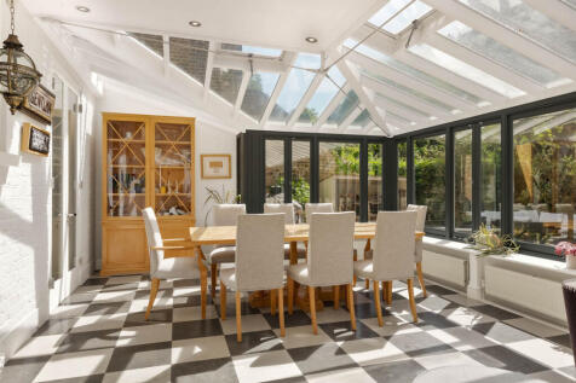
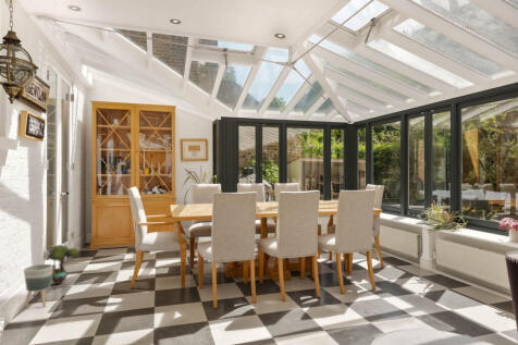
+ decorative tree (61, 263)
+ planter (38, 285)
